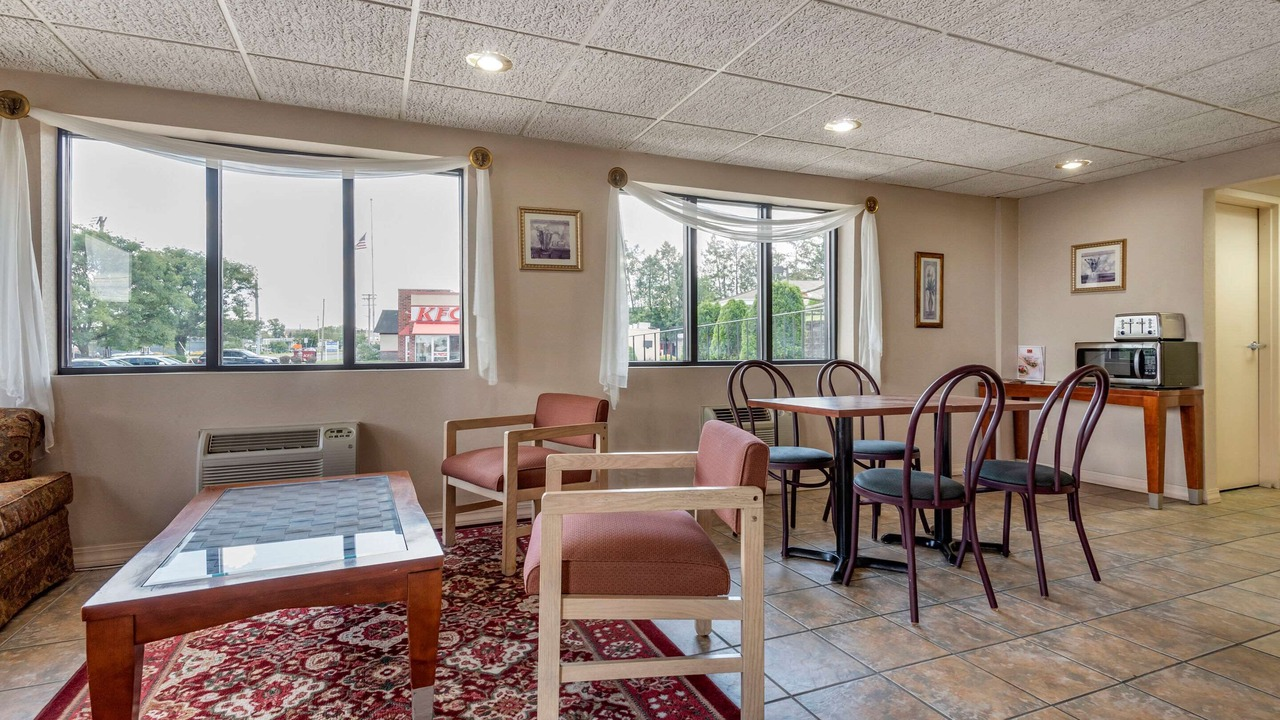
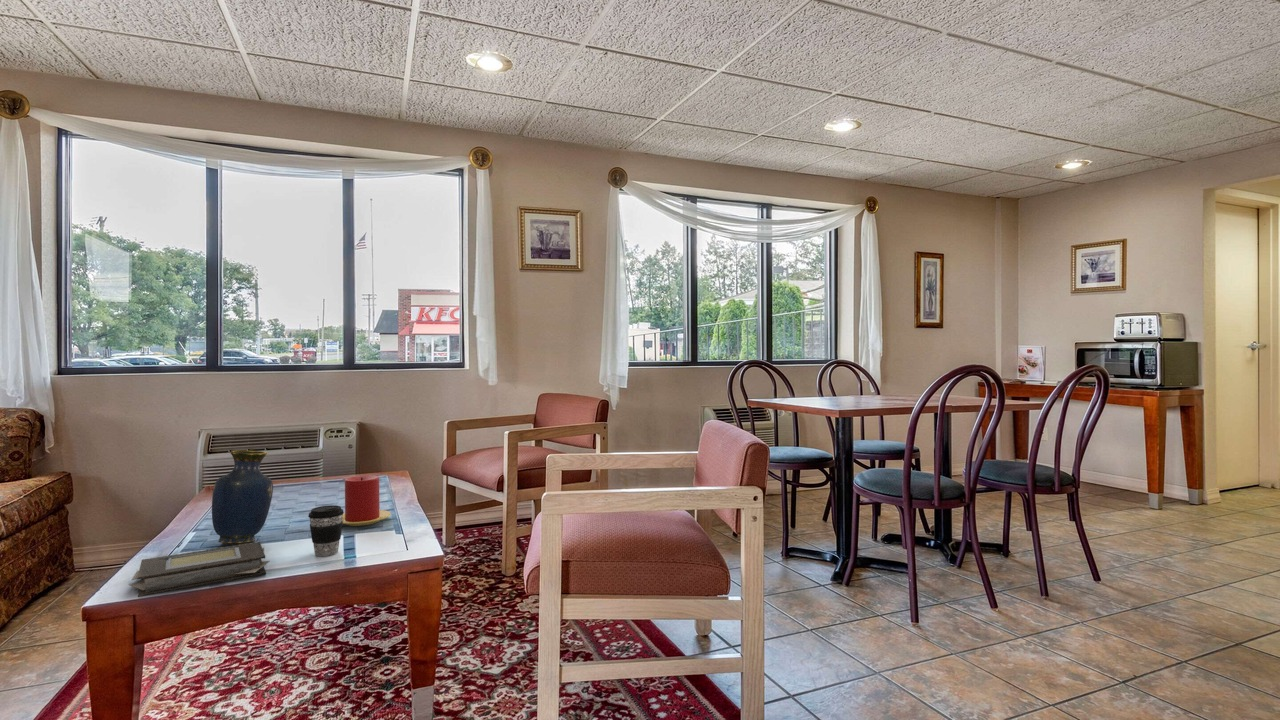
+ coffee cup (326, 530)
+ book (202, 567)
+ candle (362, 499)
+ vase (243, 495)
